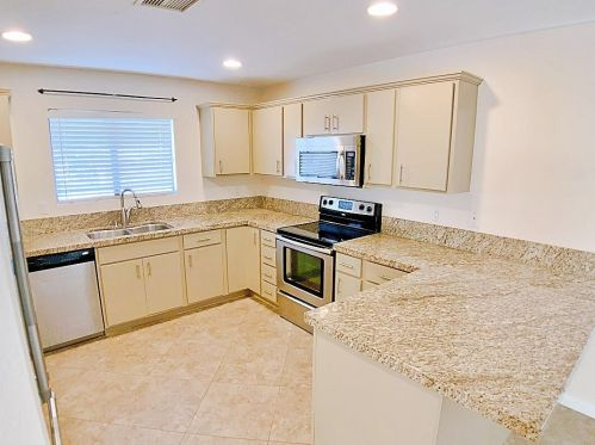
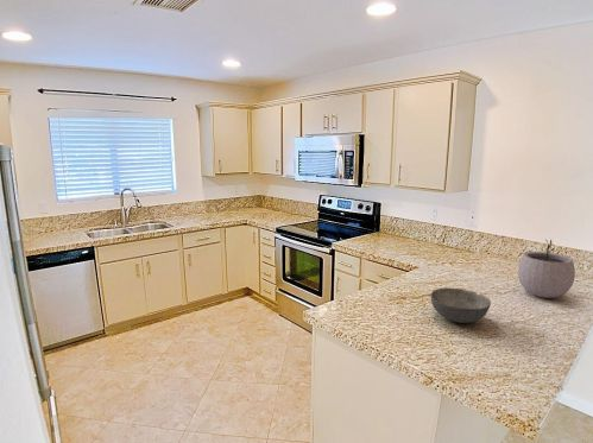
+ plant pot (545, 267)
+ bowl (459, 308)
